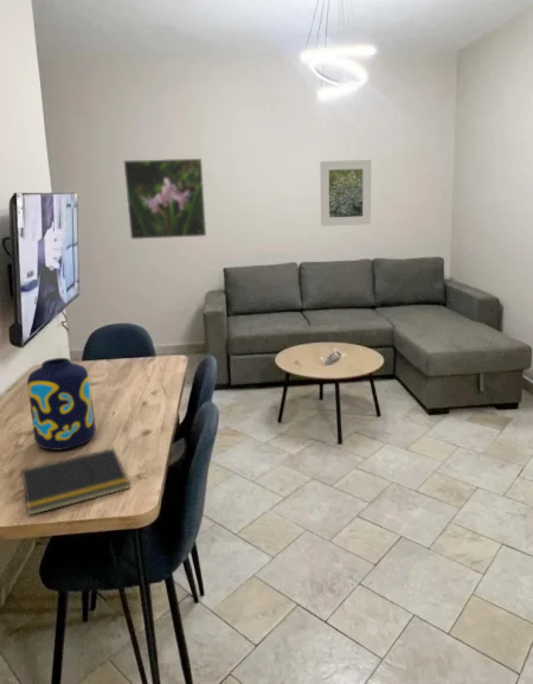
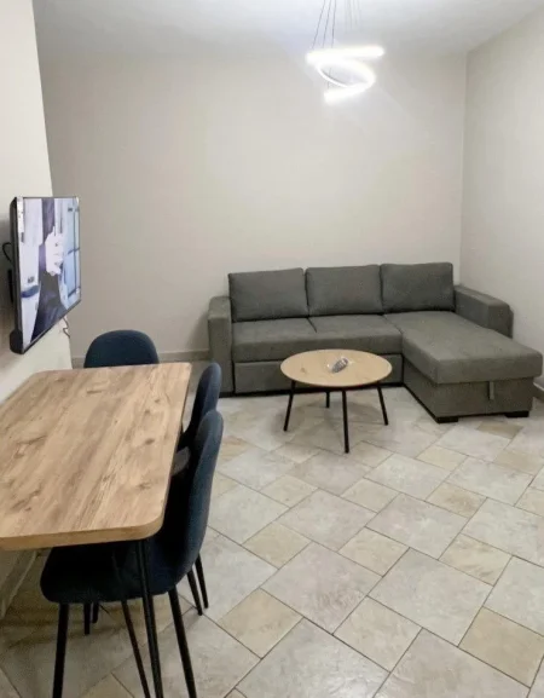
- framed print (166, 199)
- vase (60, 401)
- notepad (75, 478)
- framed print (346, 193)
